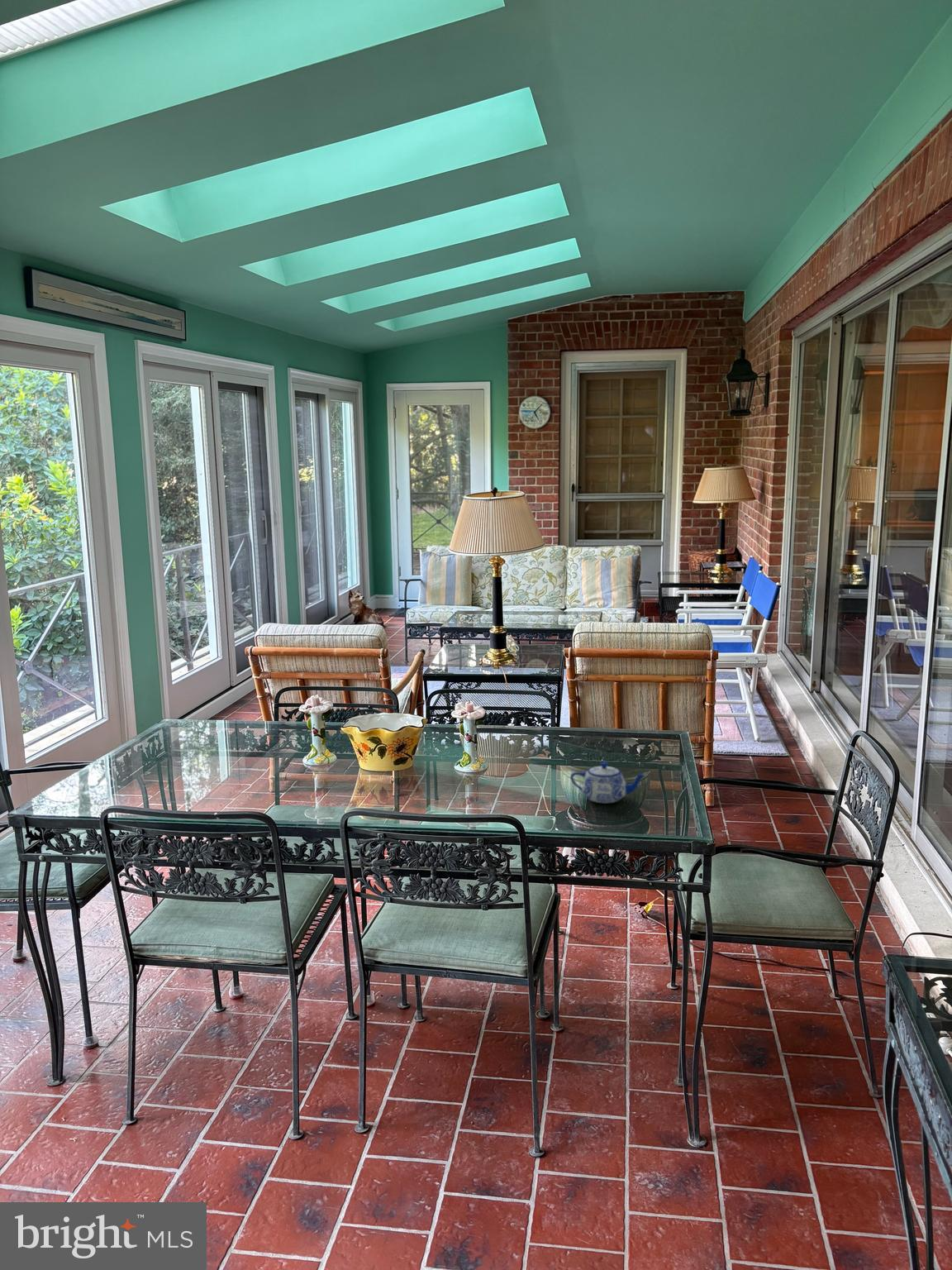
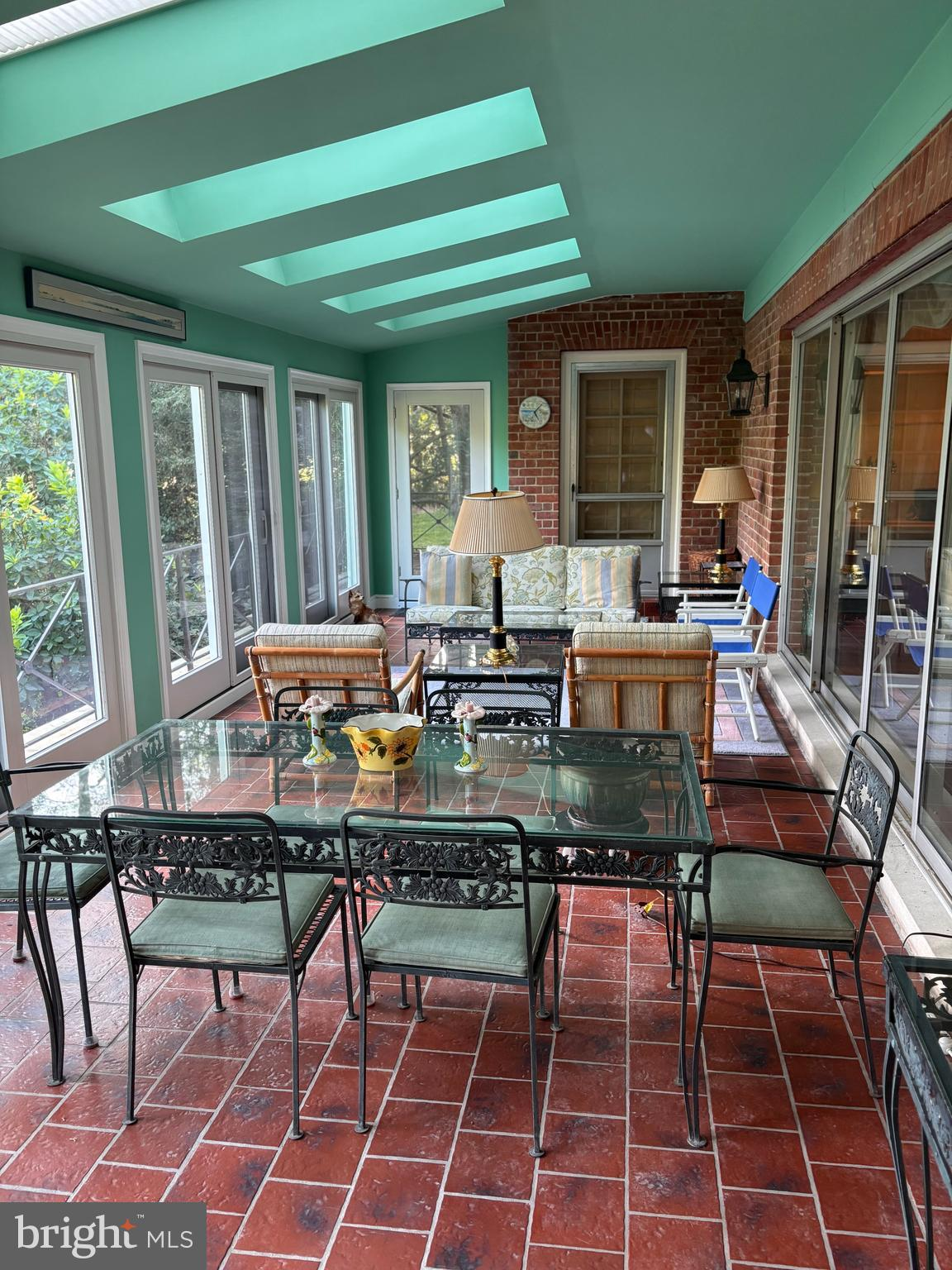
- teapot (607, 781)
